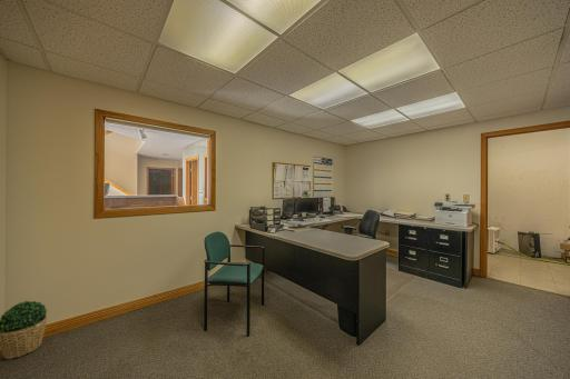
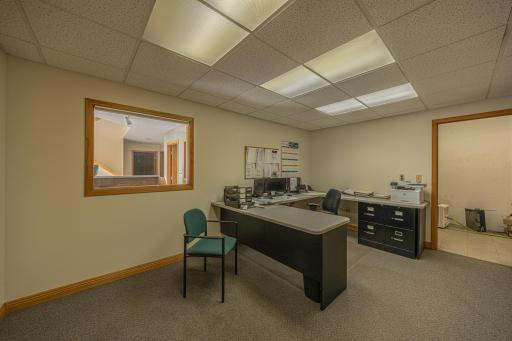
- potted plant (22, 327)
